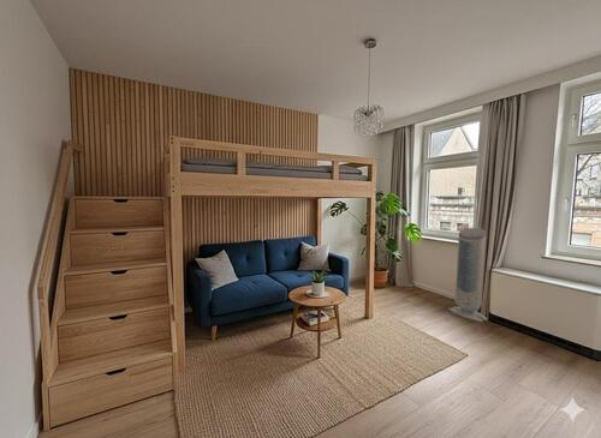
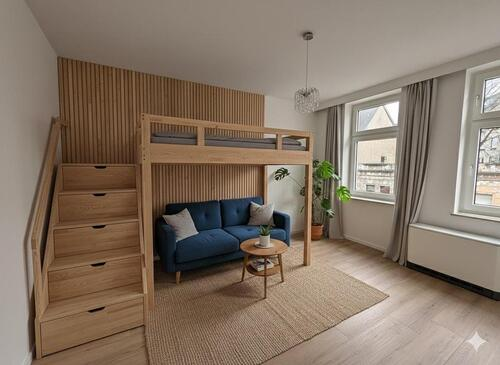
- air purifier (469, 271)
